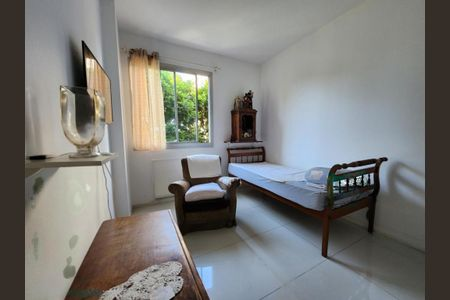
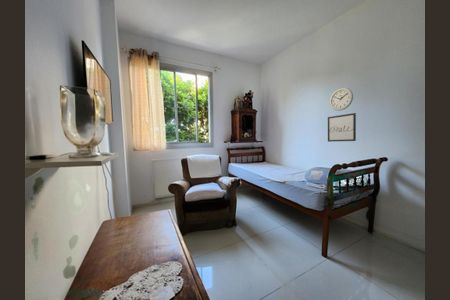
+ wall clock (340, 99)
+ wall art (340, 128)
